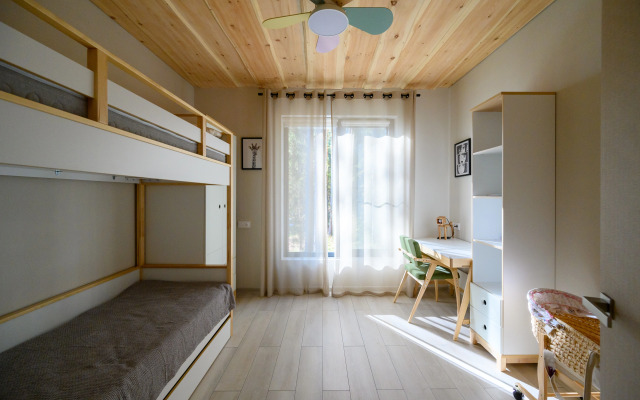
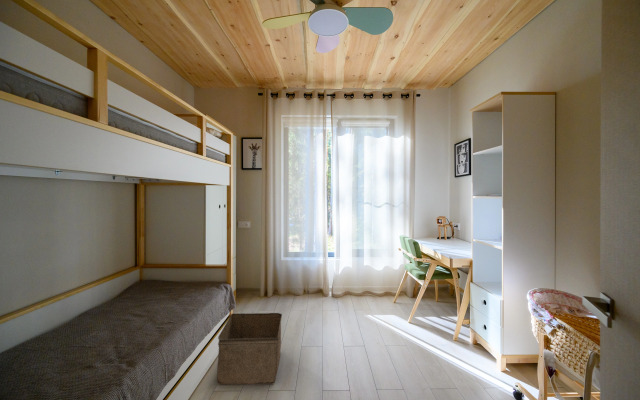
+ storage bin (251, 345)
